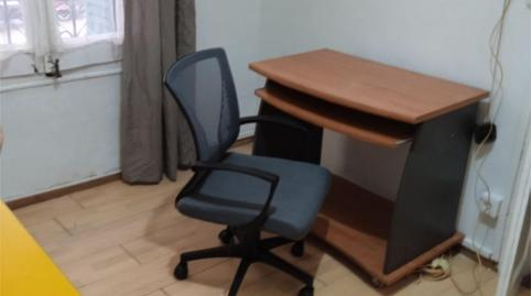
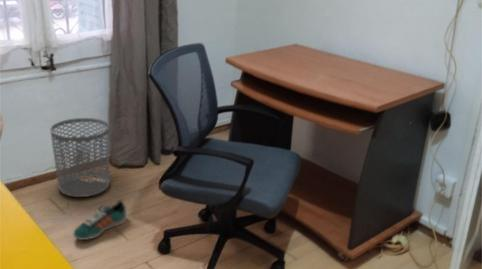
+ waste bin (82, 157)
+ sneaker (99, 218)
